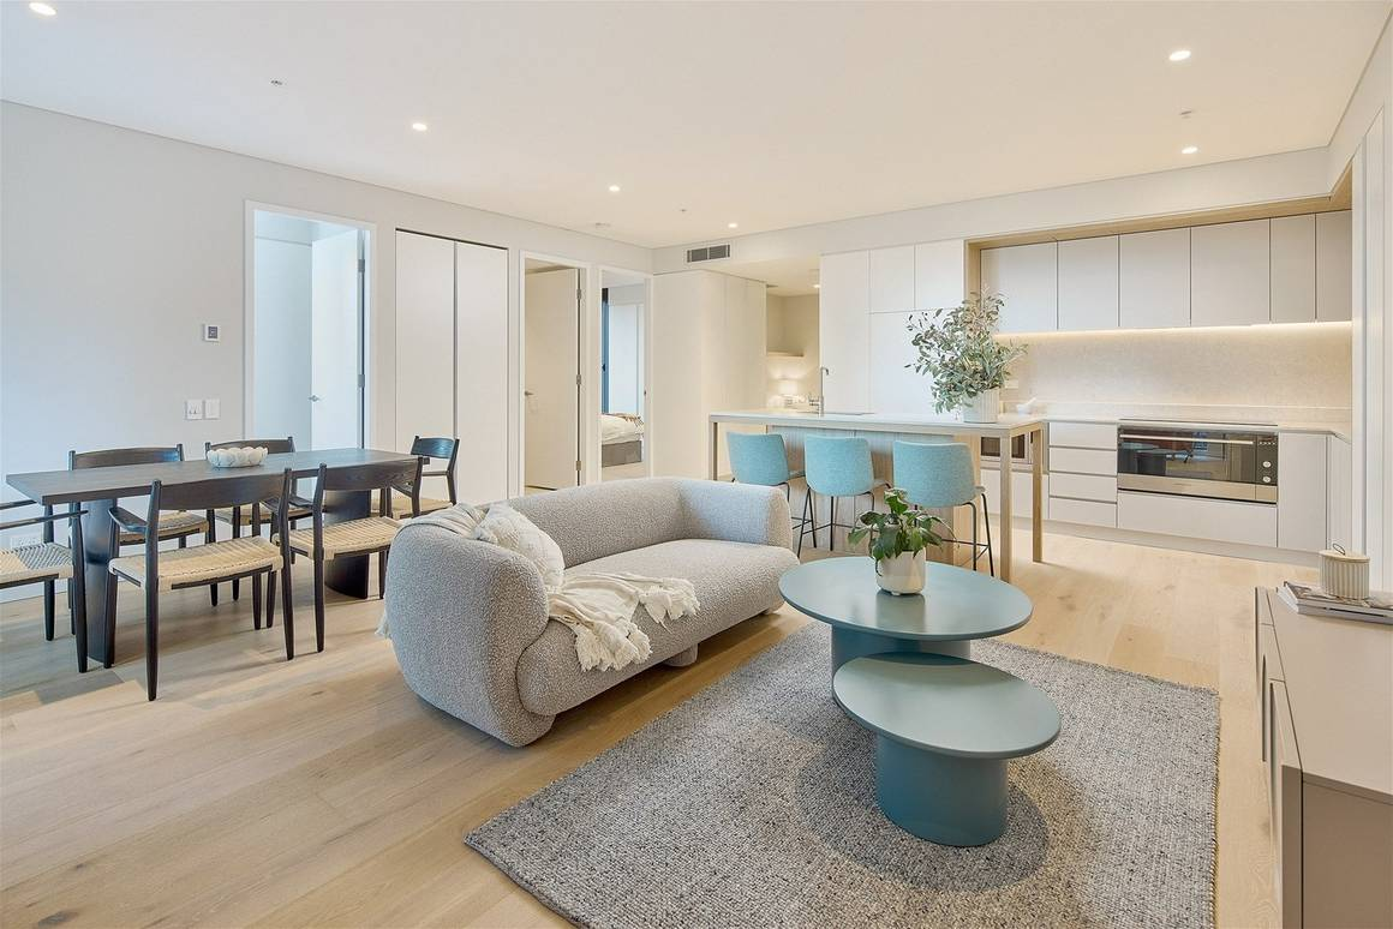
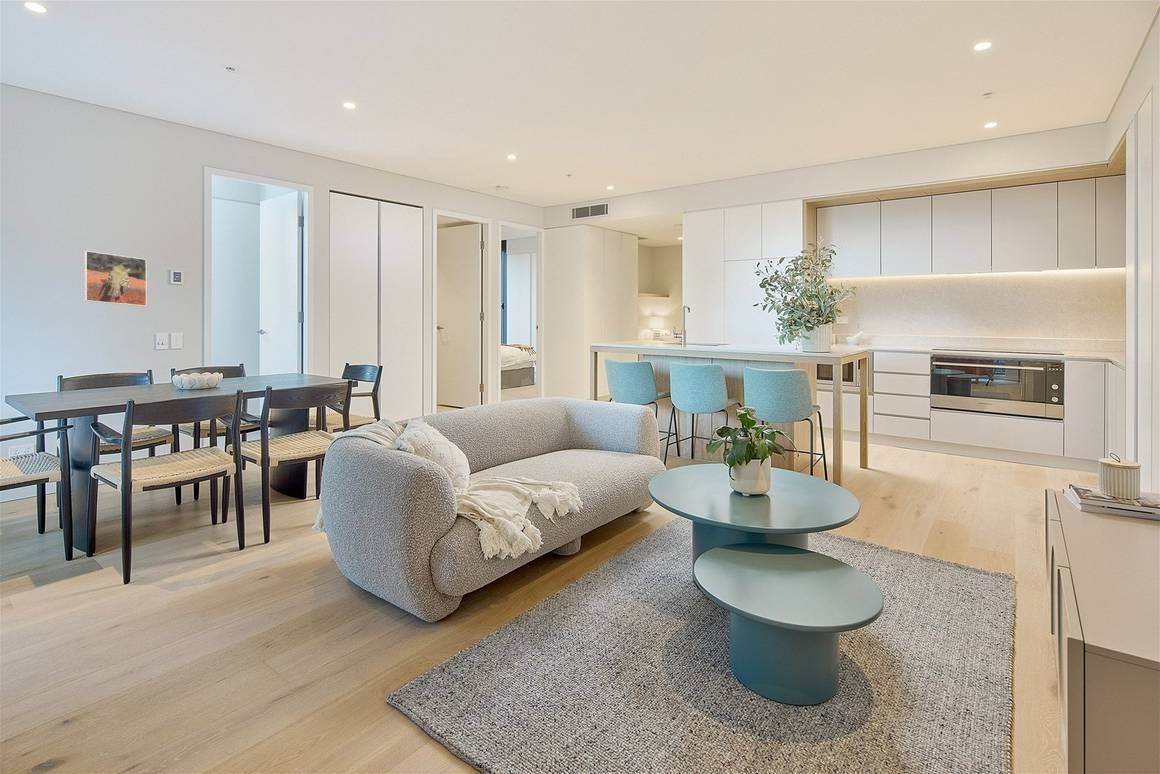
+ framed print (116, 279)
